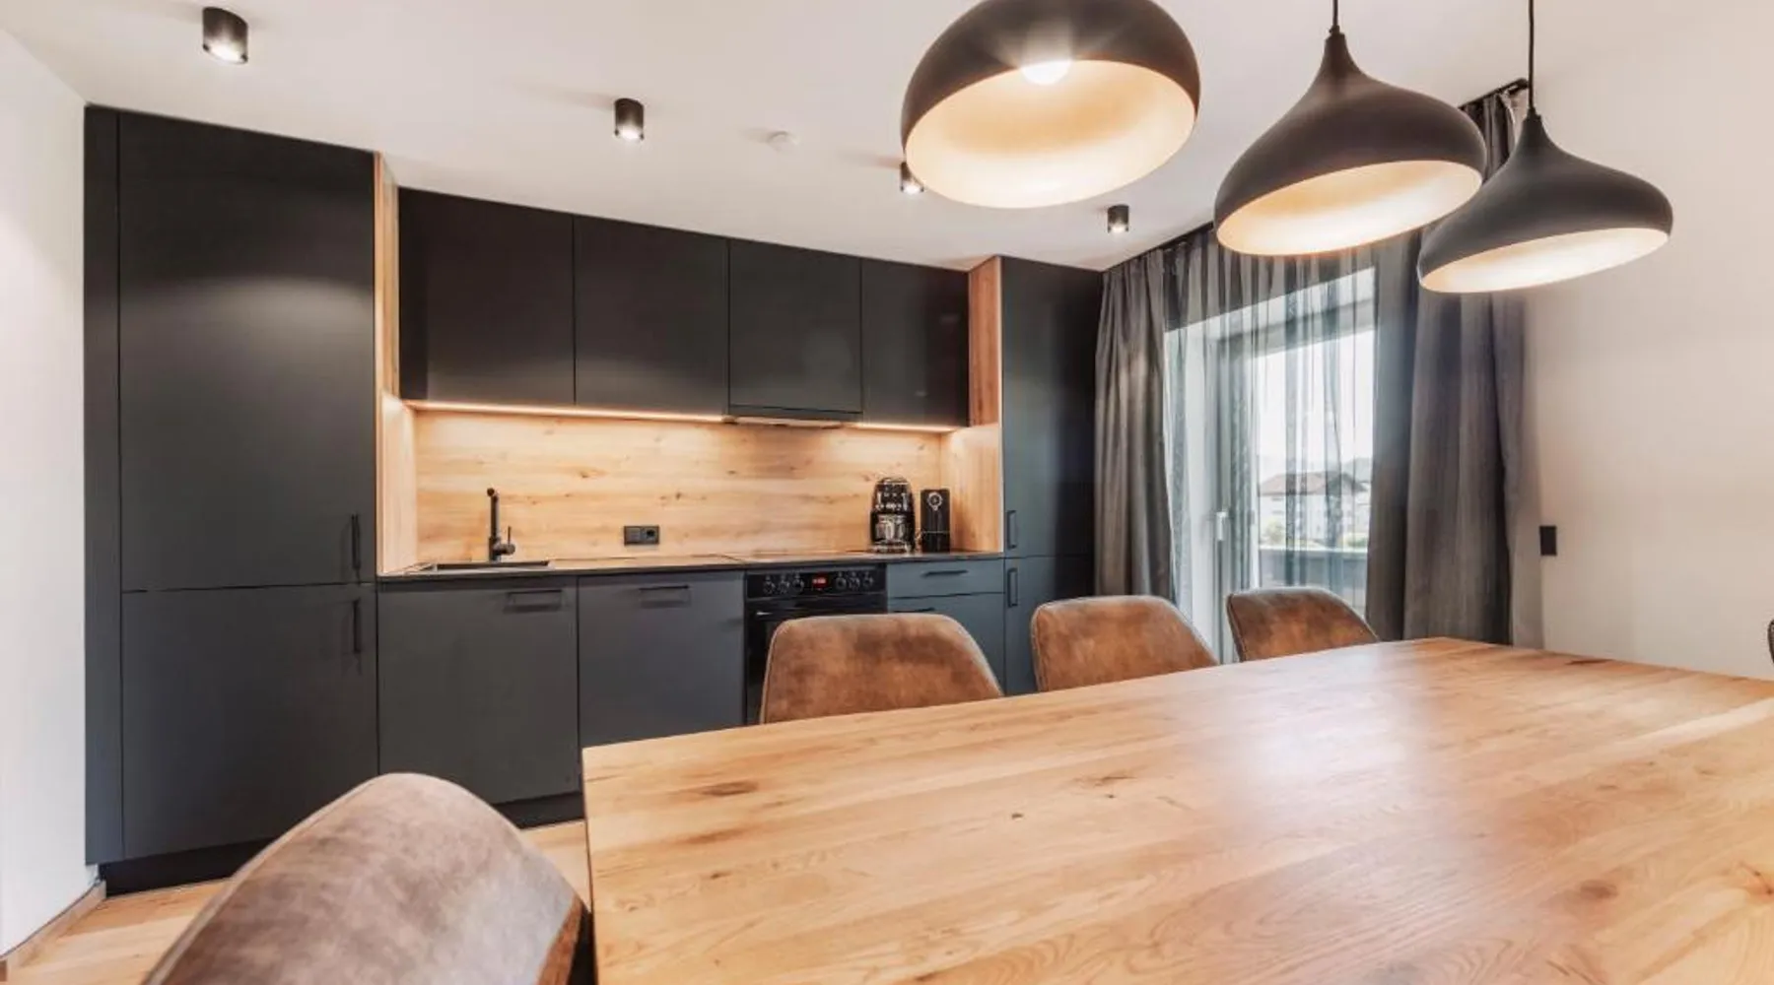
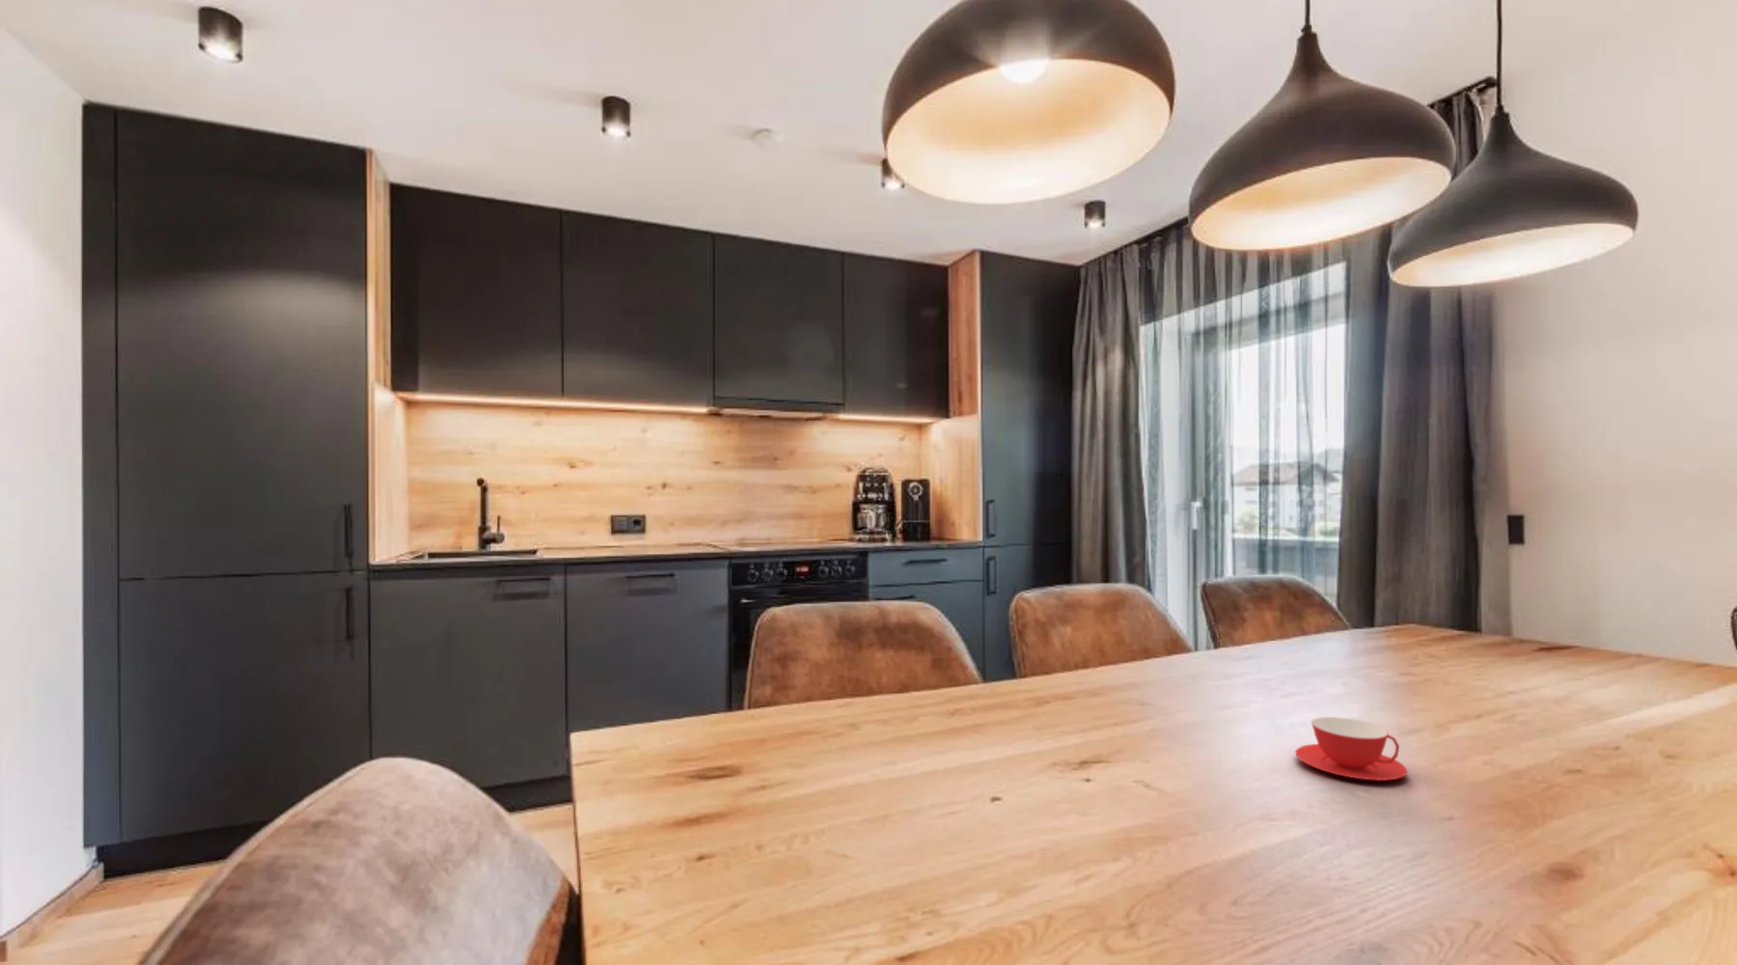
+ teacup (1348, 746)
